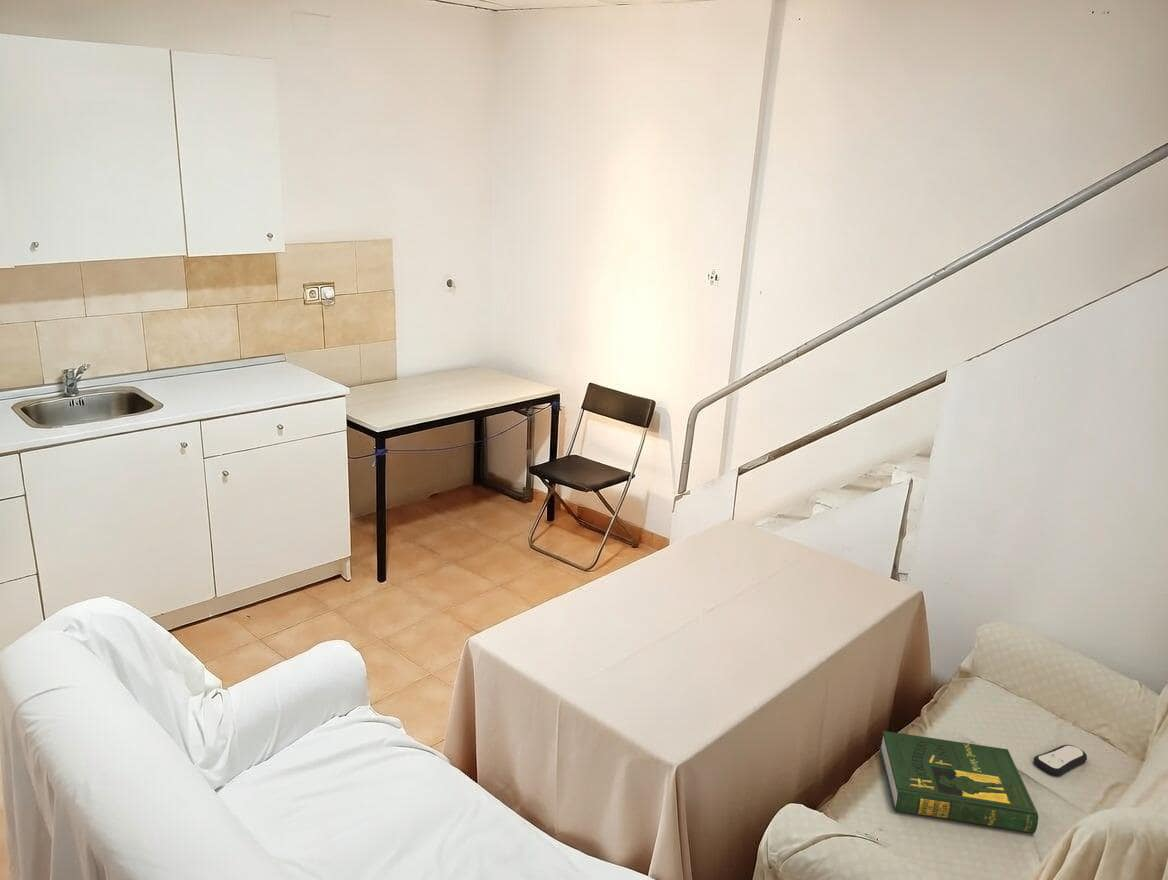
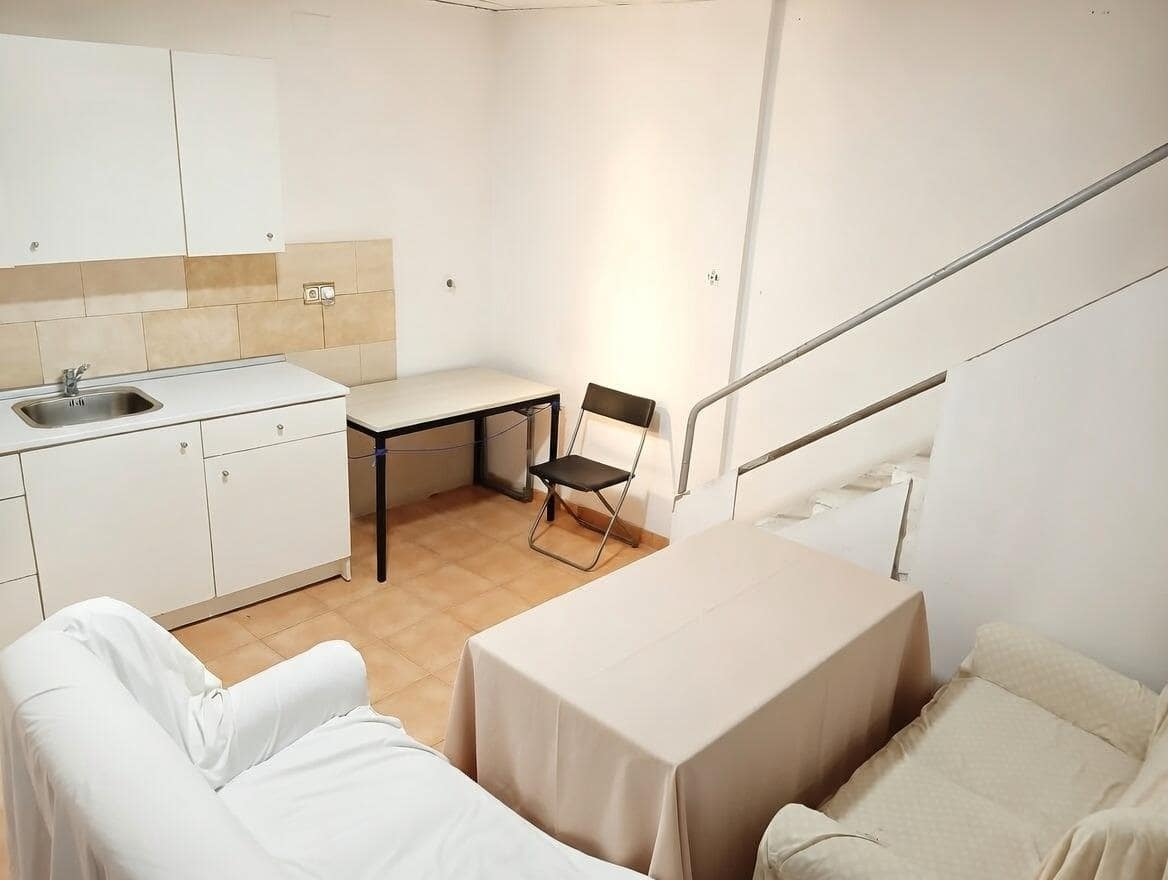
- remote control (1061, 758)
- book (953, 779)
